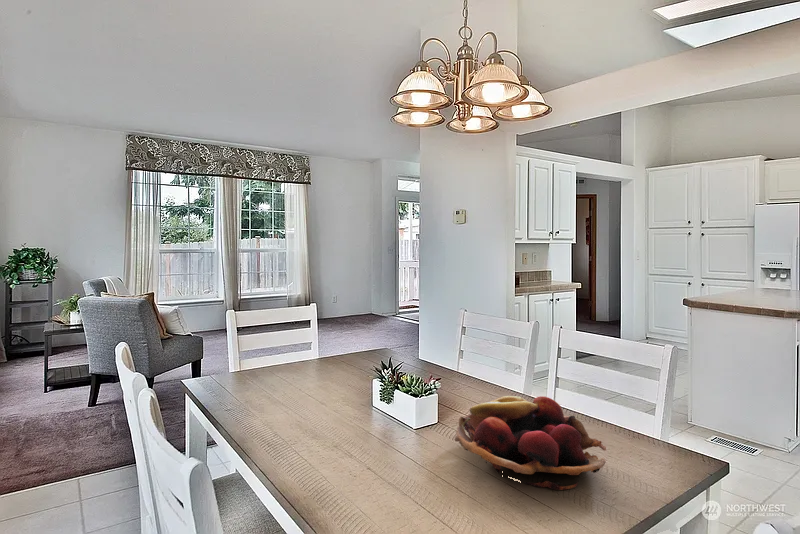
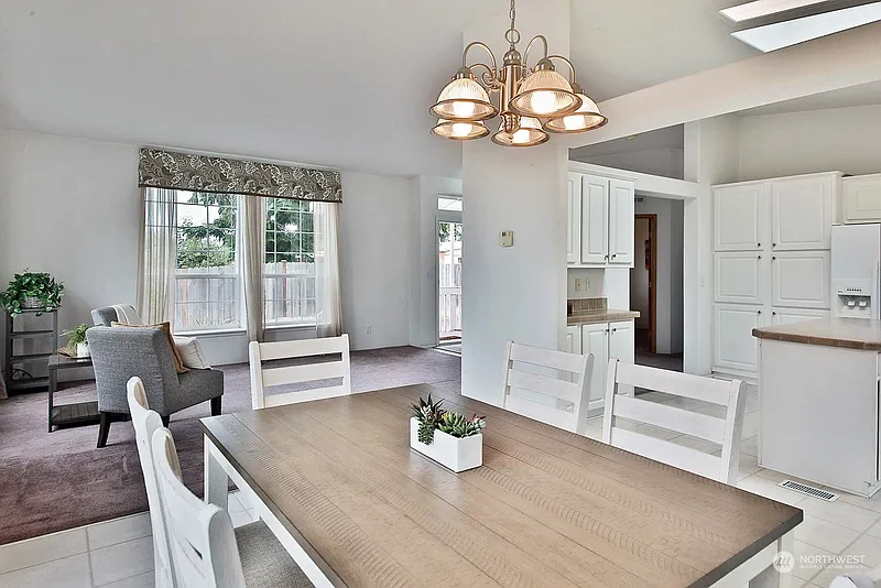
- fruit basket (525, 432)
